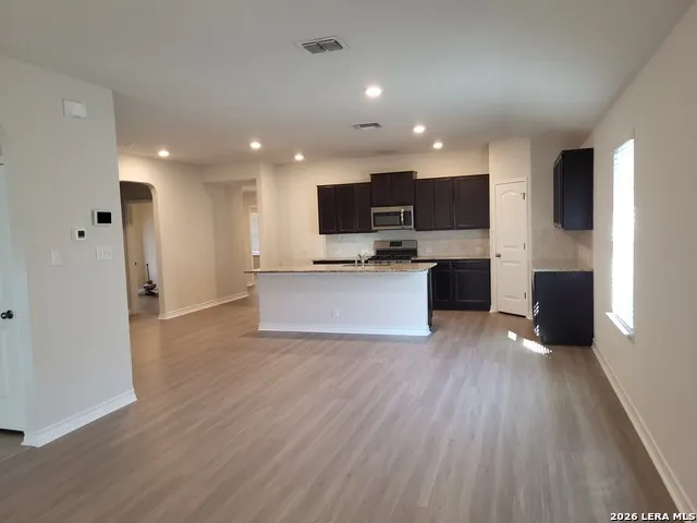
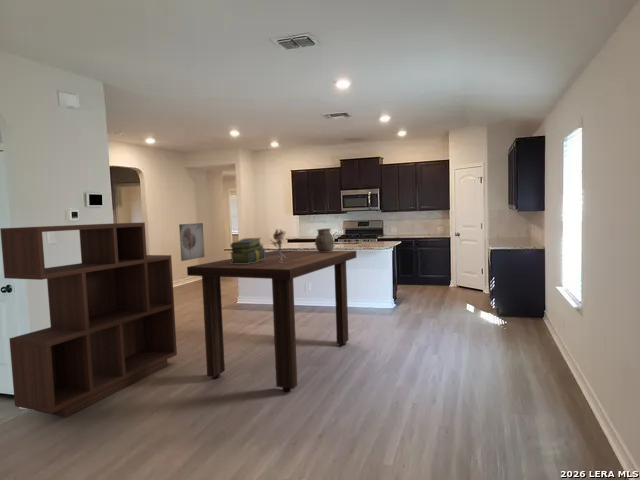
+ wall art (192, 241)
+ bookcase (102, 306)
+ stack of books (247, 250)
+ bouquet (278, 245)
+ ceramic pot (324, 240)
+ dining table (283, 308)
